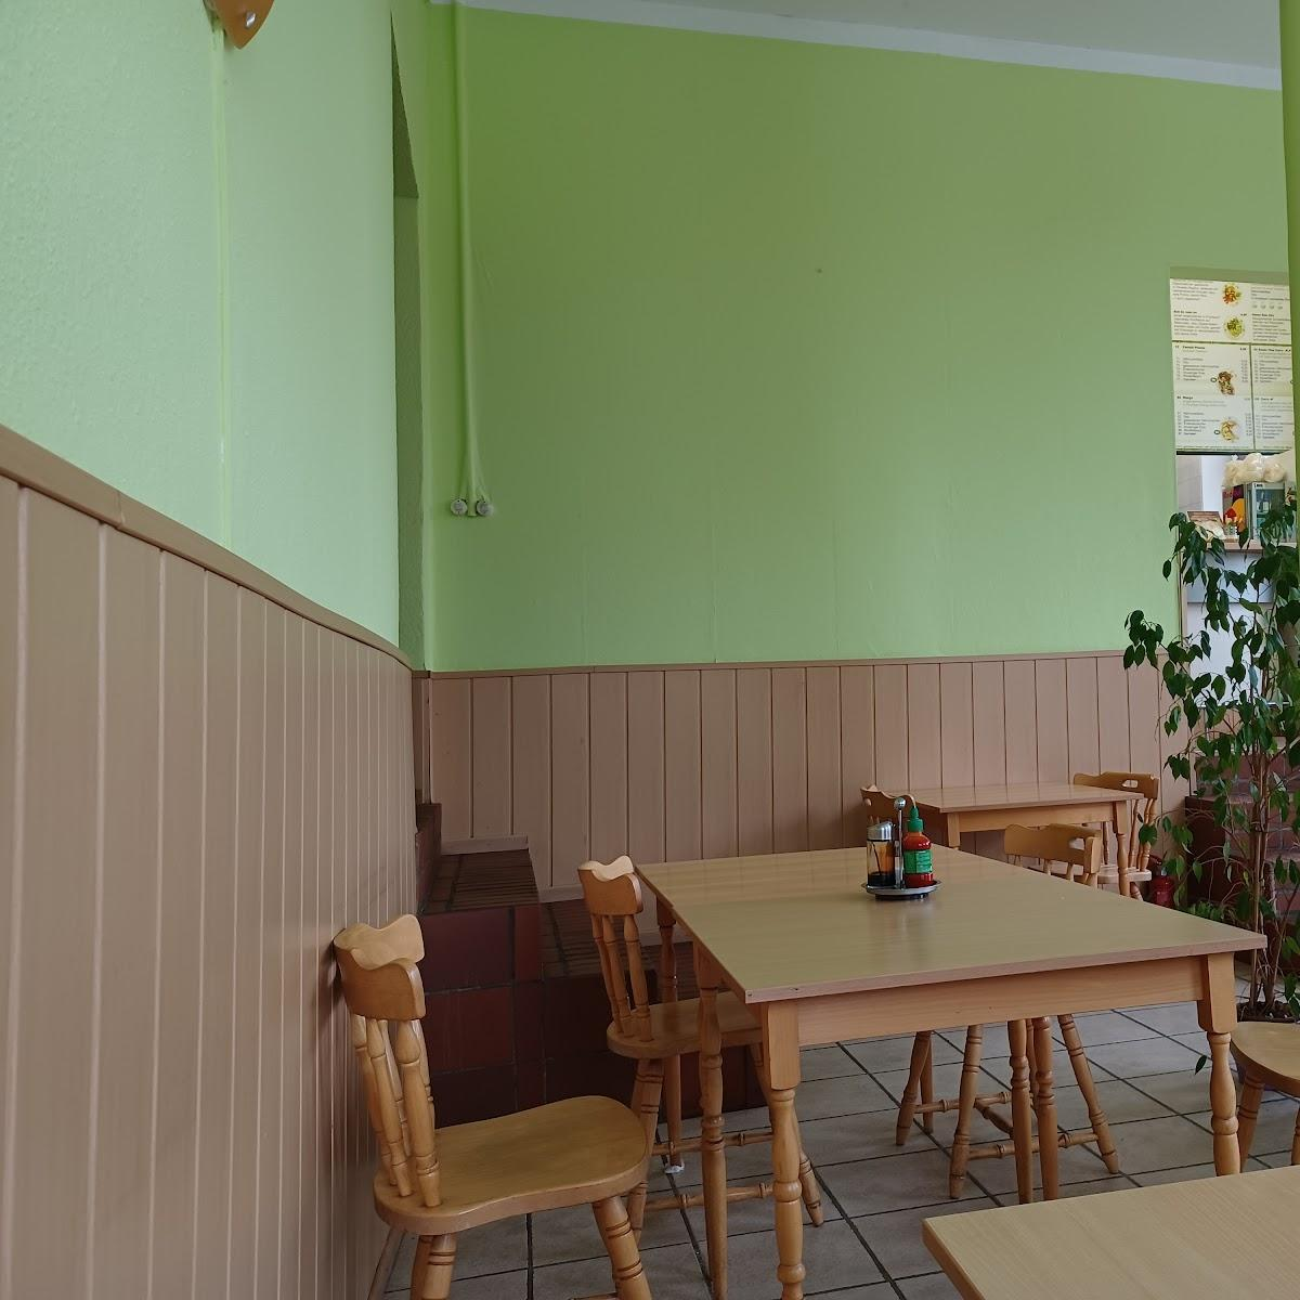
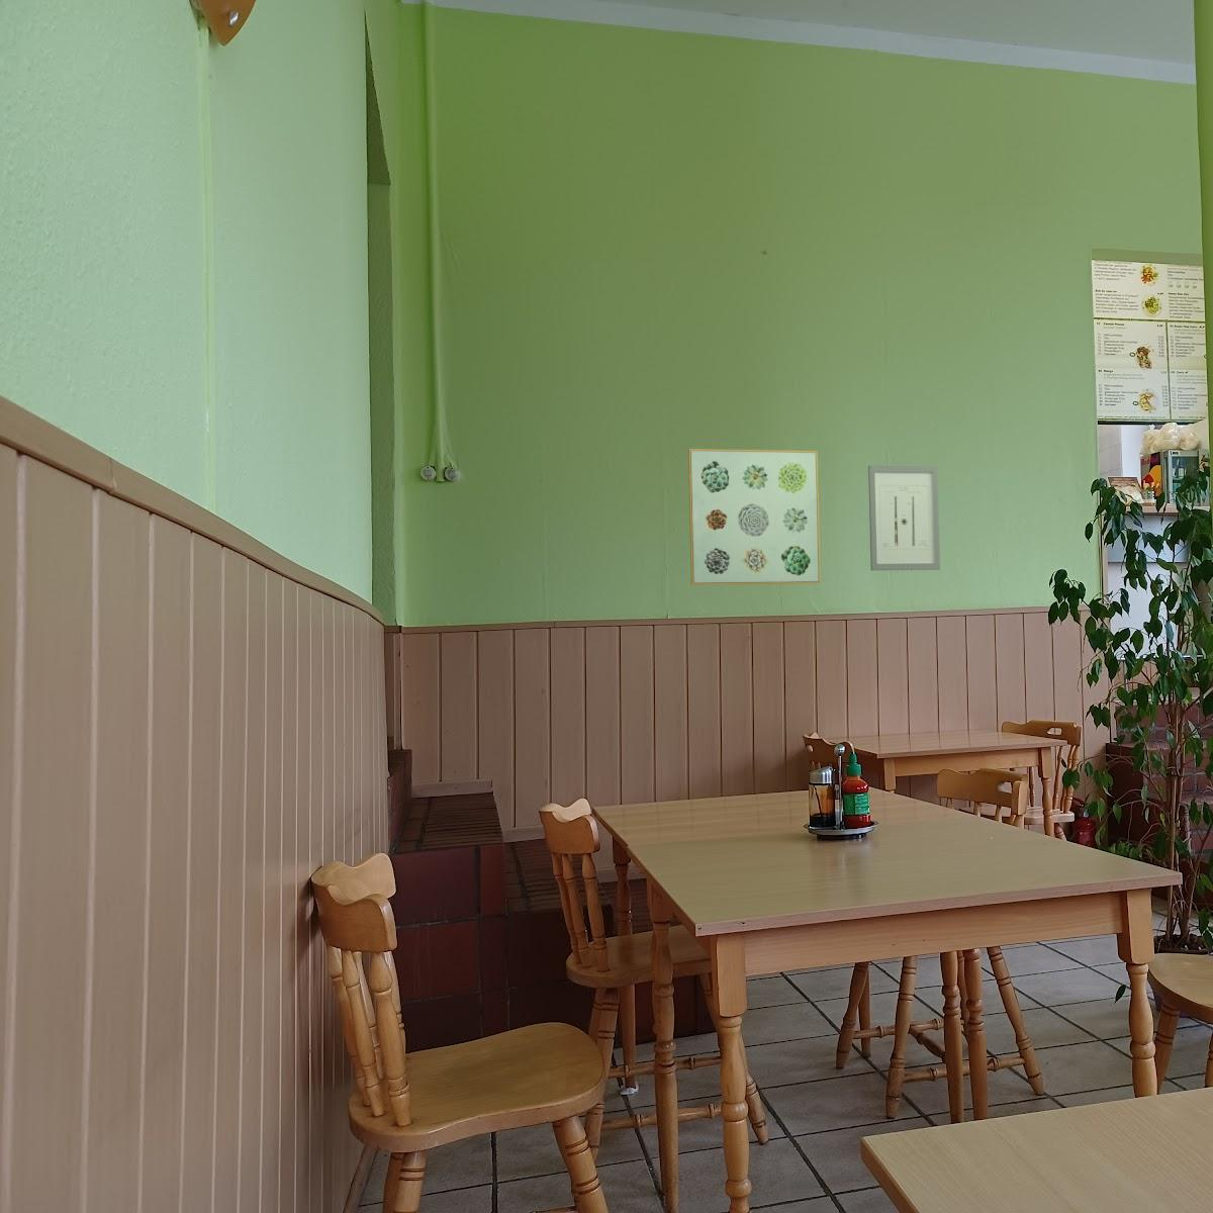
+ wall art (755, 517)
+ wall art (904, 518)
